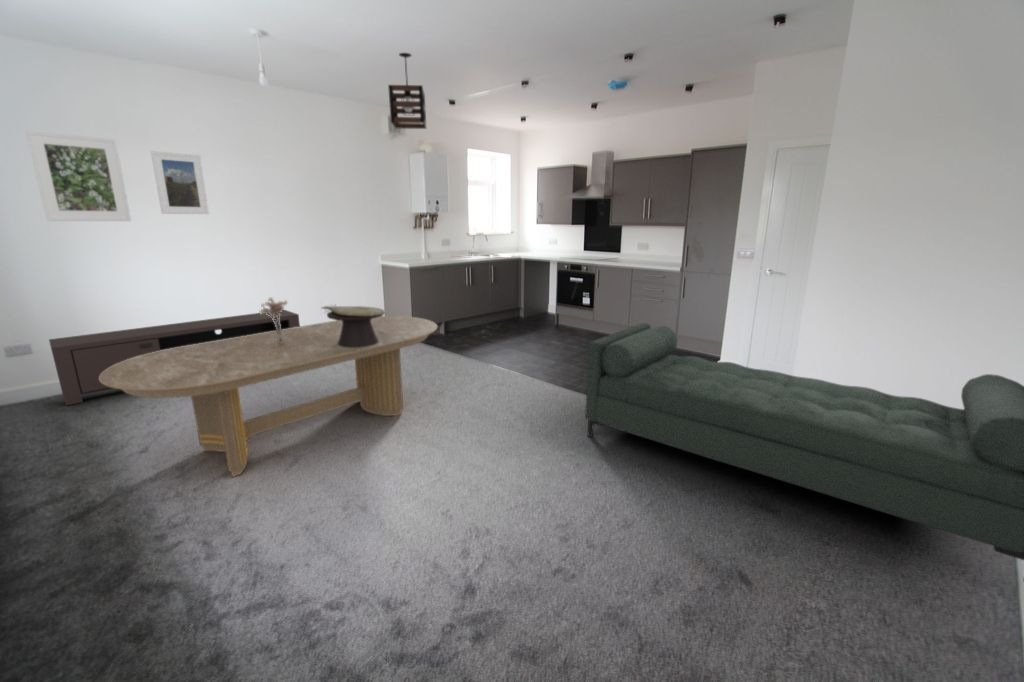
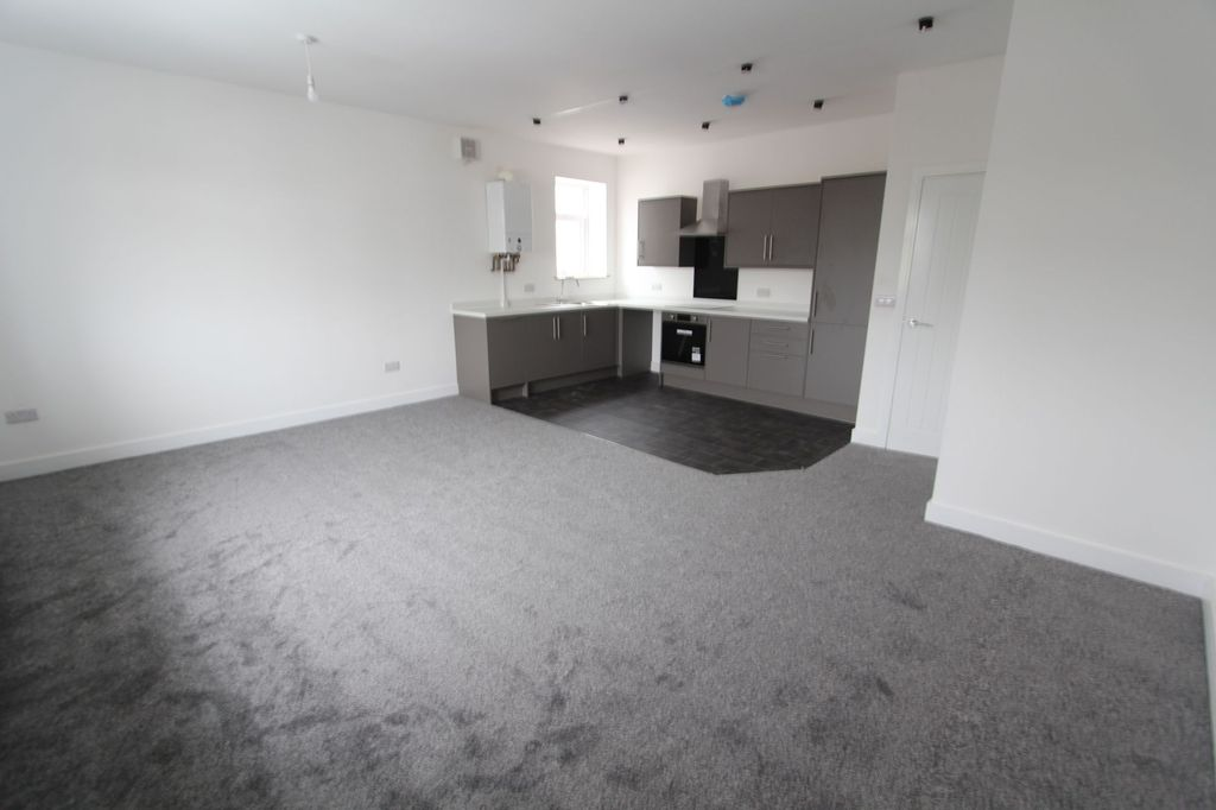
- sofa (778, 412)
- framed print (181, 184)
- dining table (311, 401)
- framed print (82, 179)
- pendant light (407, 90)
- decorative bowl (355, 324)
- media console (192, 344)
- bouquet (275, 321)
